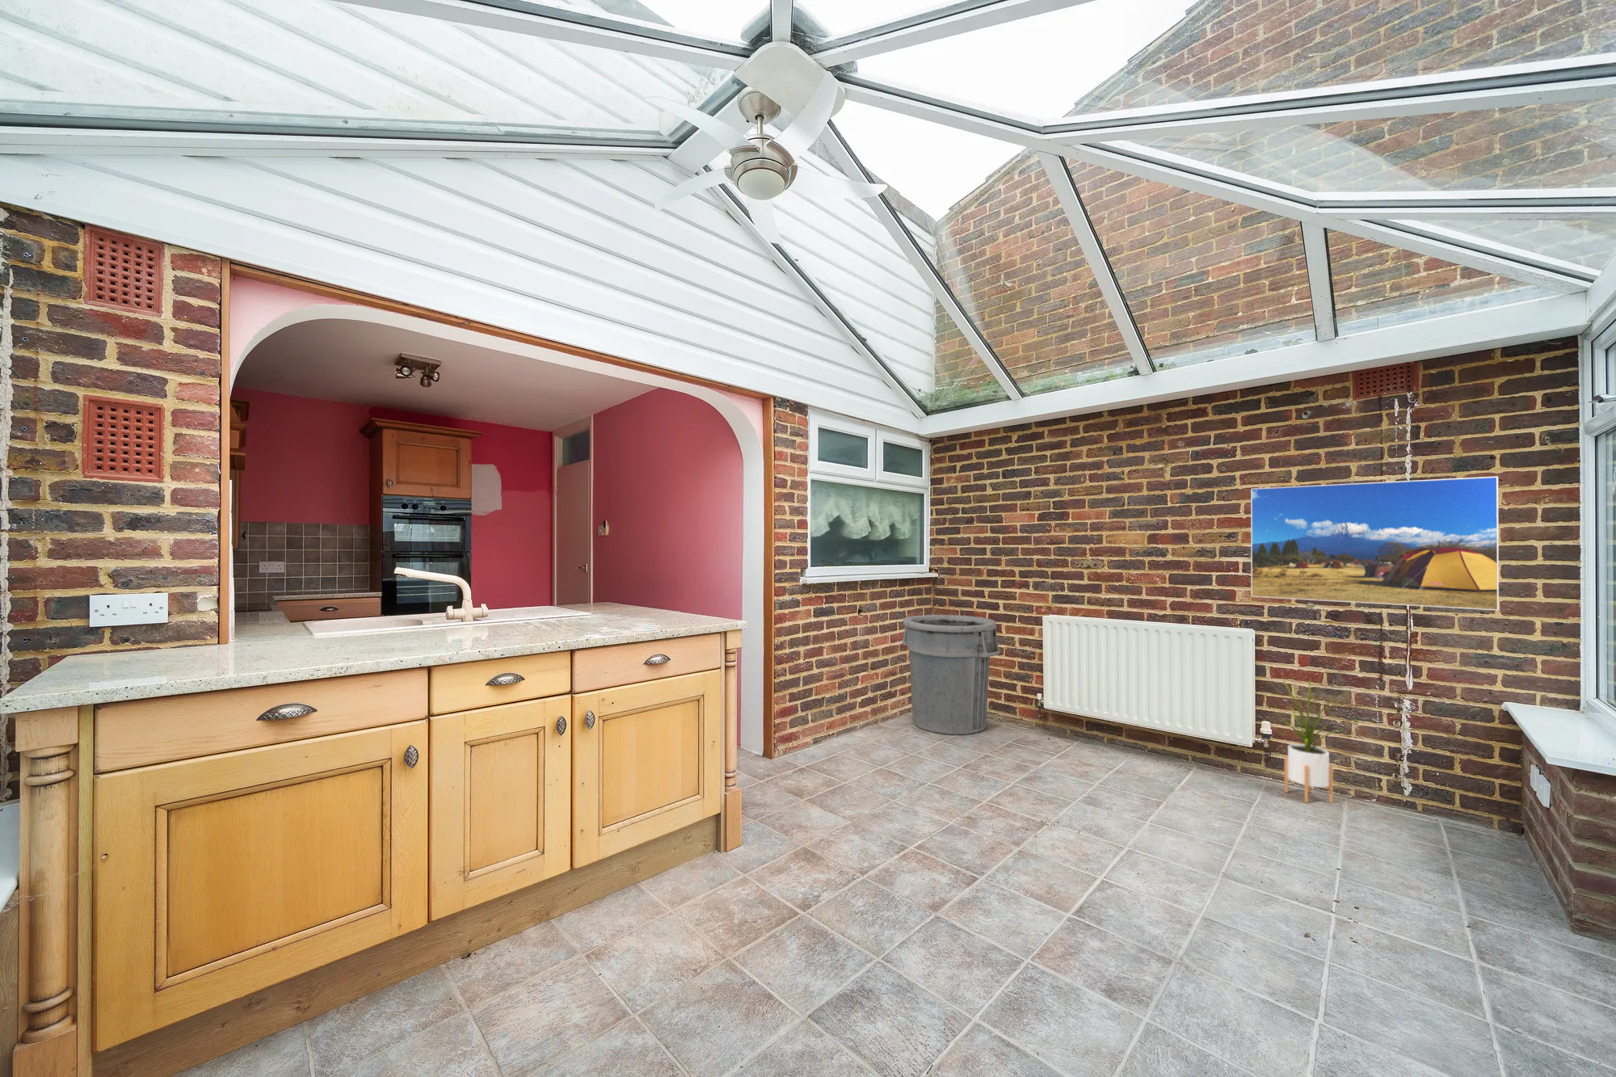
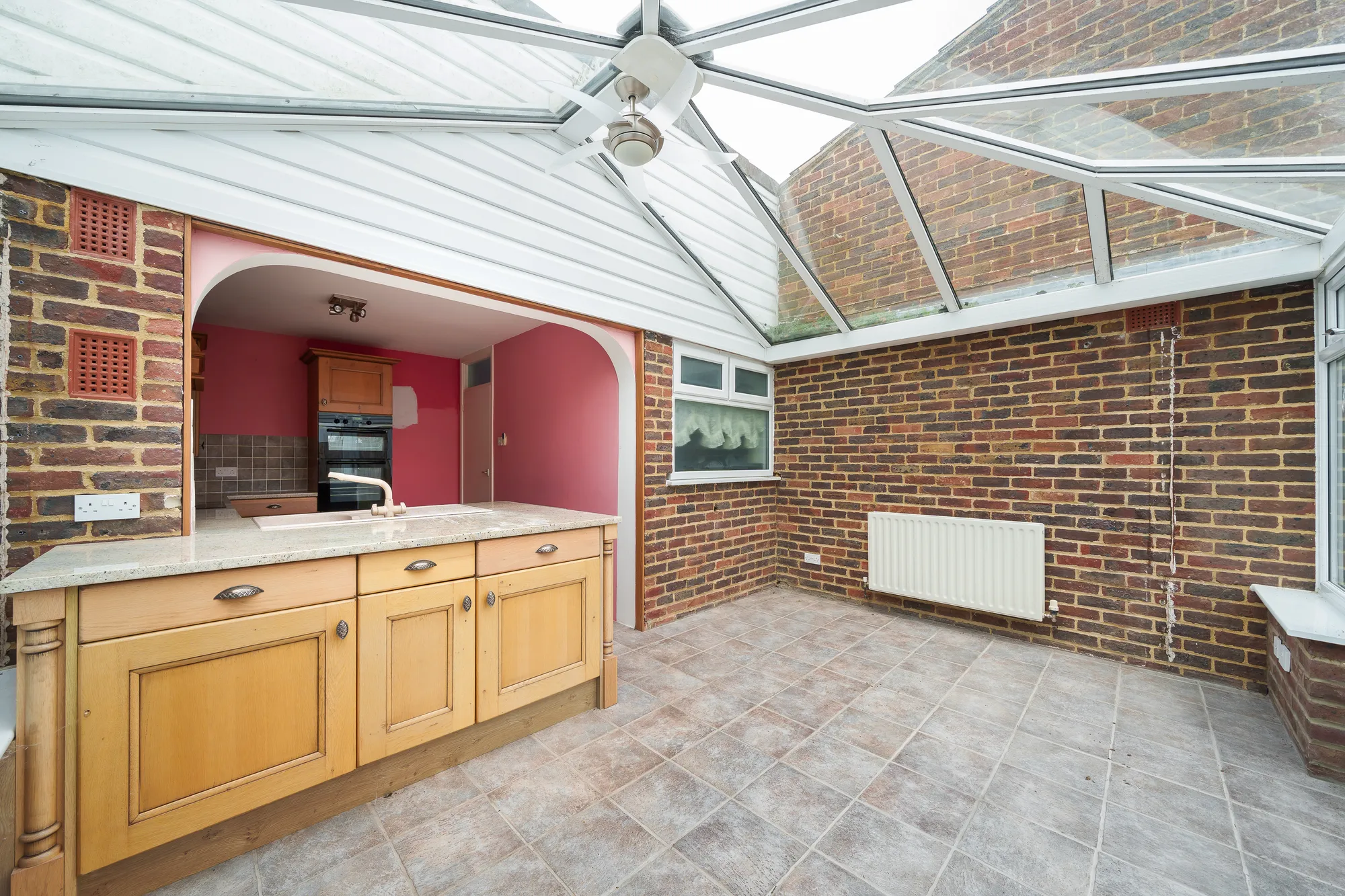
- trash can (949, 672)
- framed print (1361, 543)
- house plant (1308, 733)
